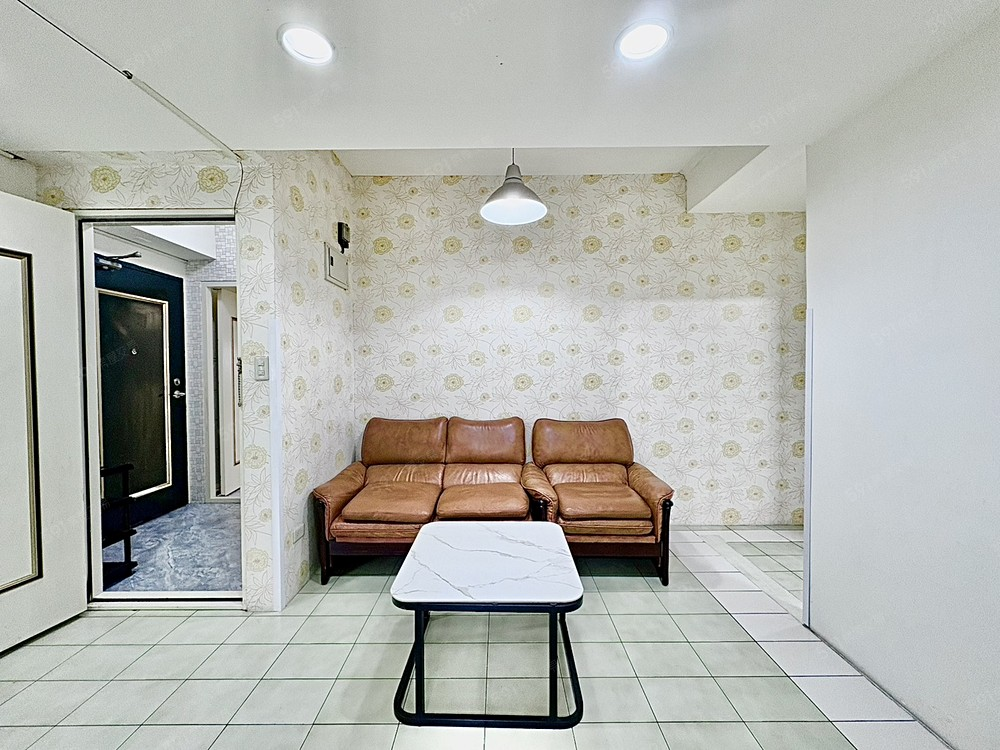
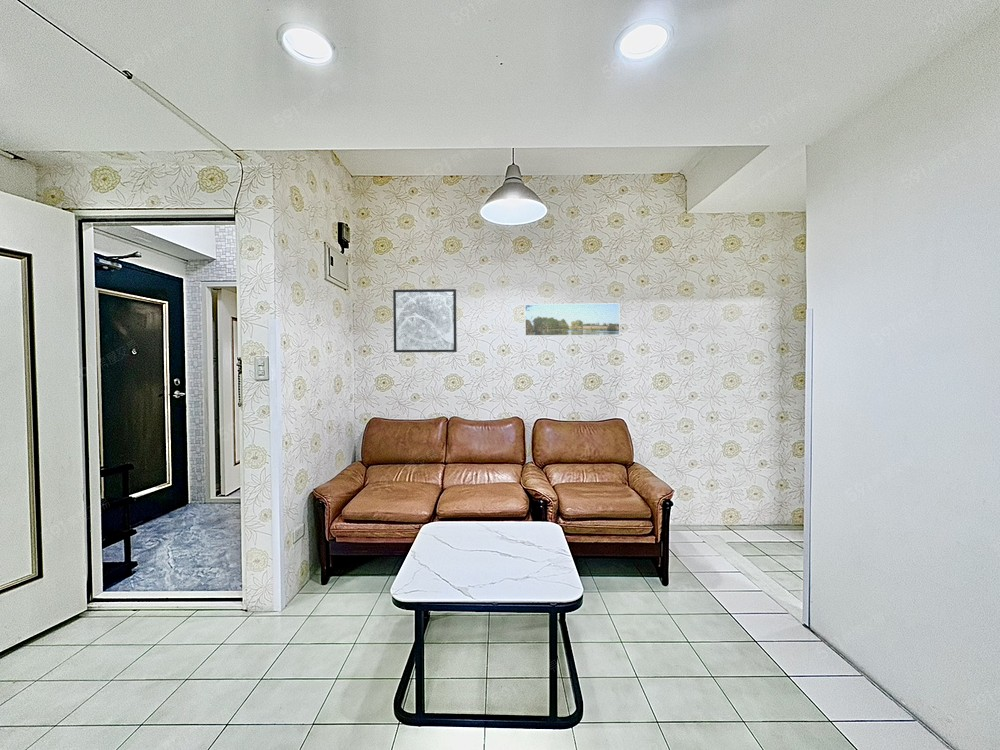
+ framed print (572, 319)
+ wall art (425, 321)
